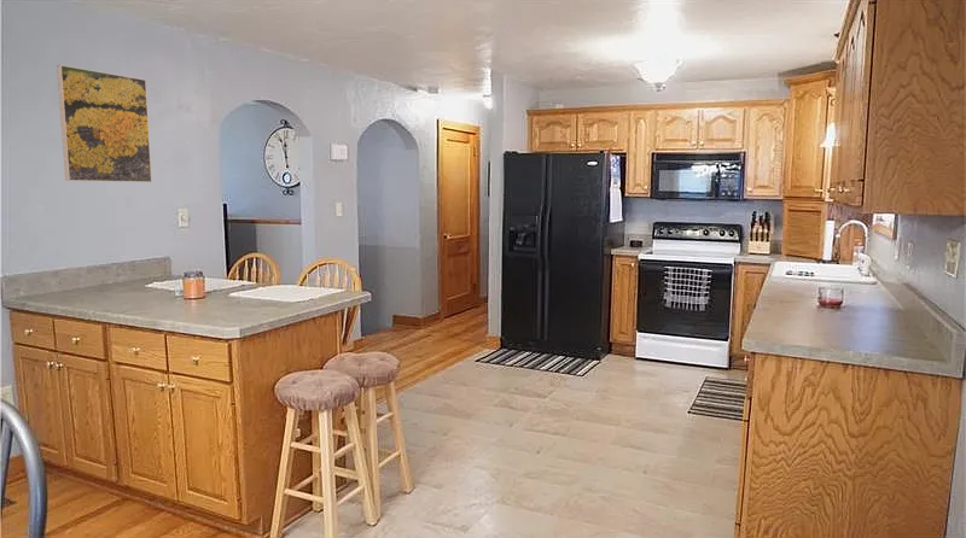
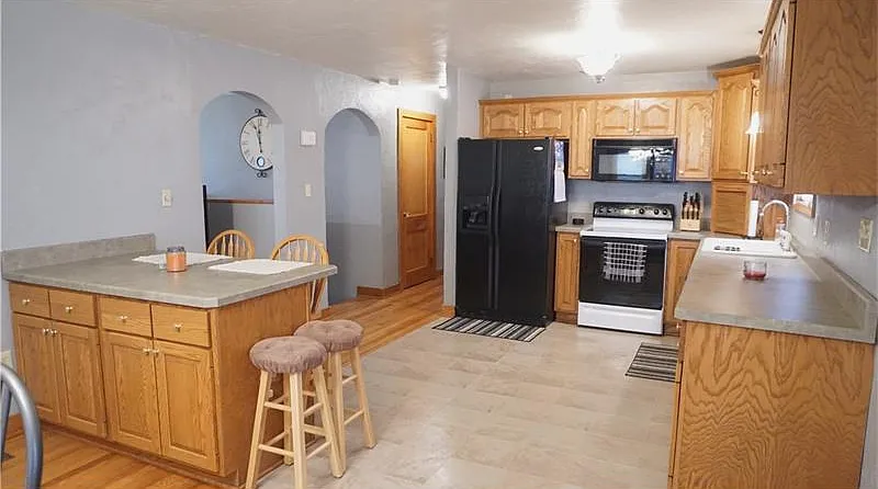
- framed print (107, 127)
